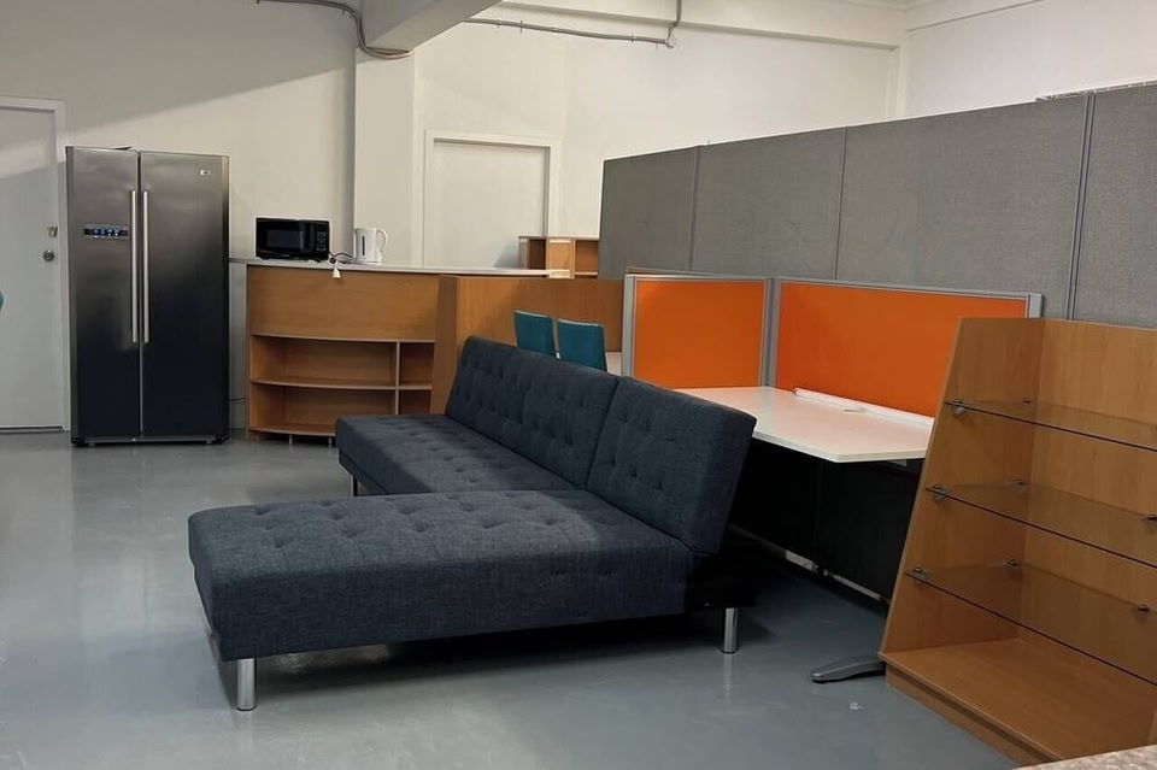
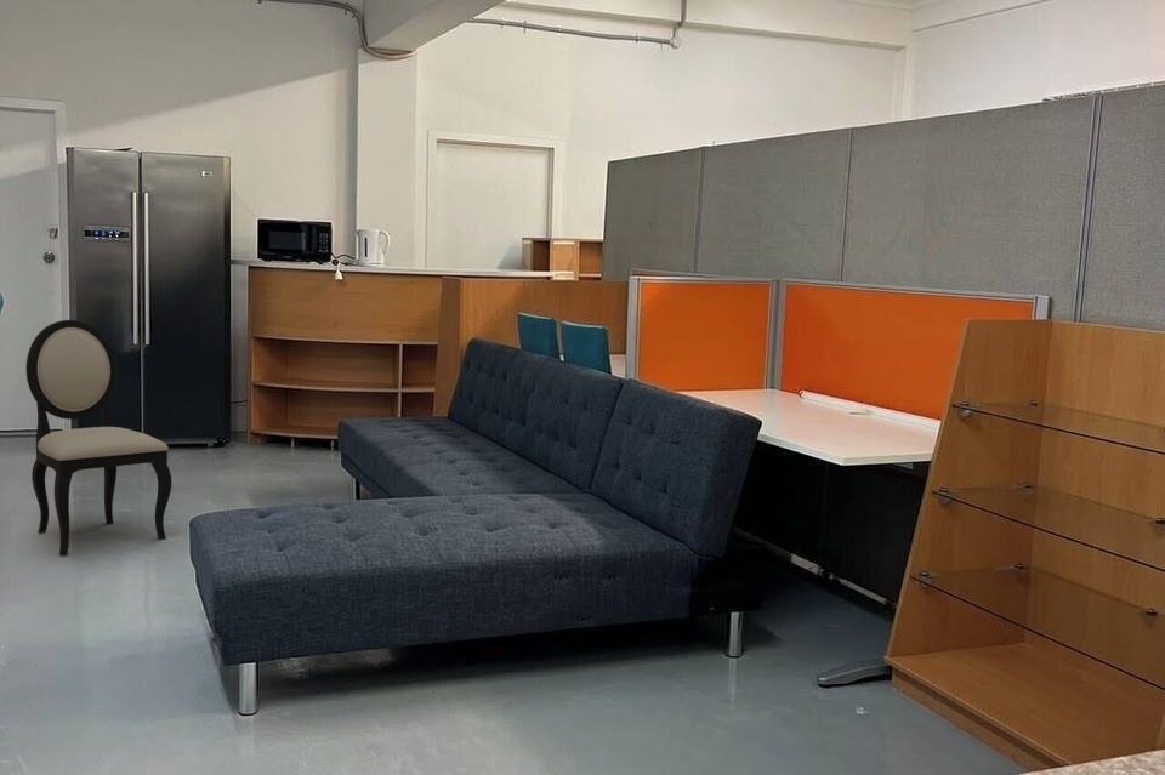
+ dining chair (91, 431)
